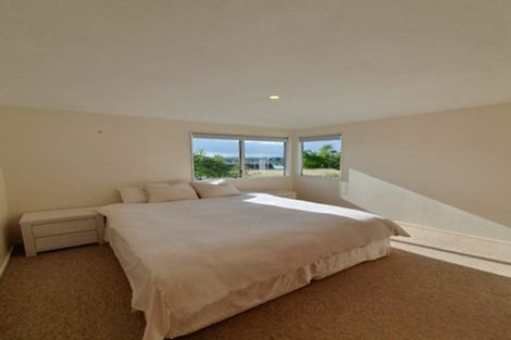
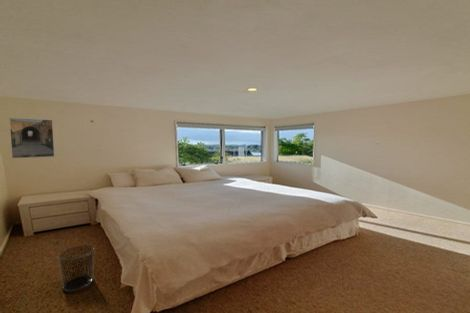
+ waste bin (77, 267)
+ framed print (33, 138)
